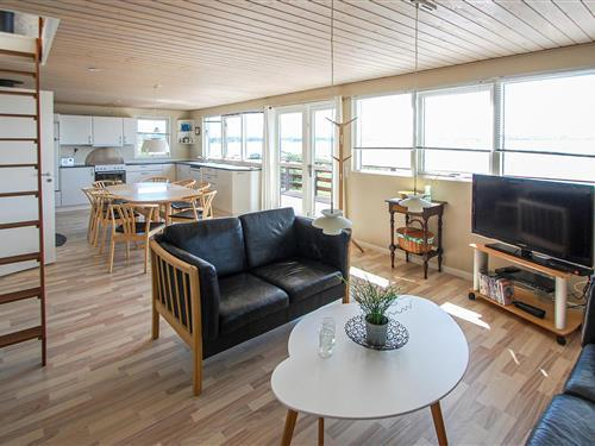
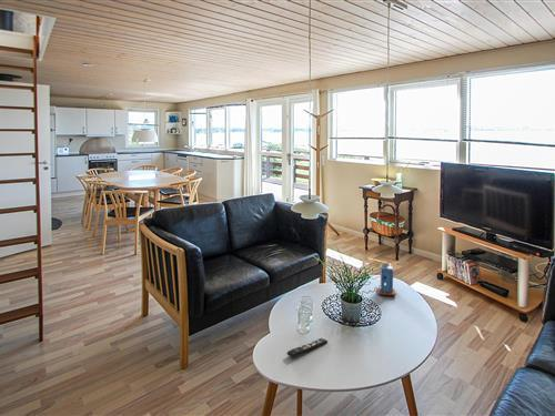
+ remote control (307, 347)
+ candle (386, 277)
